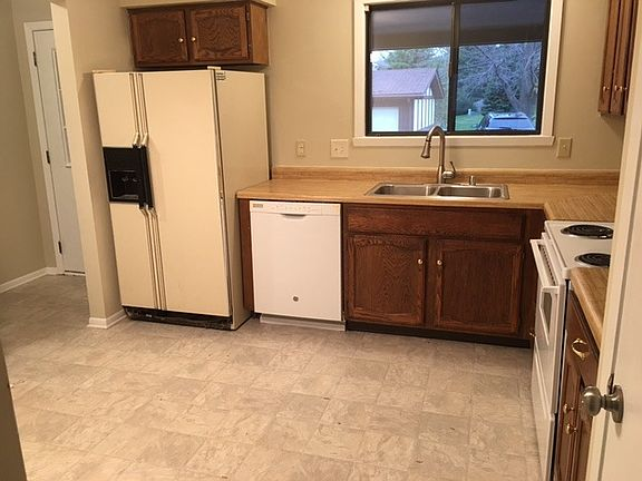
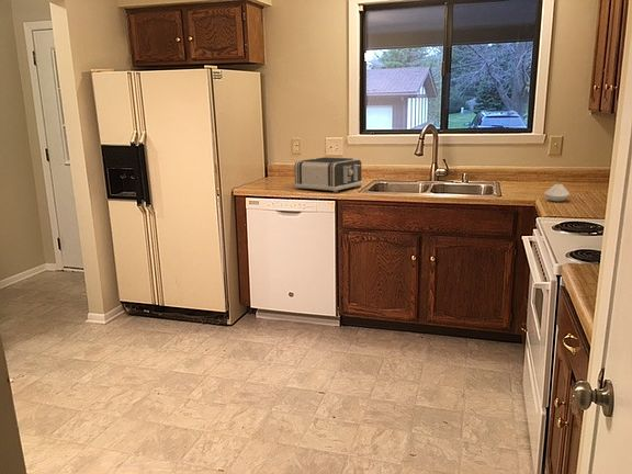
+ spoon rest (557, 192)
+ toaster (330, 173)
